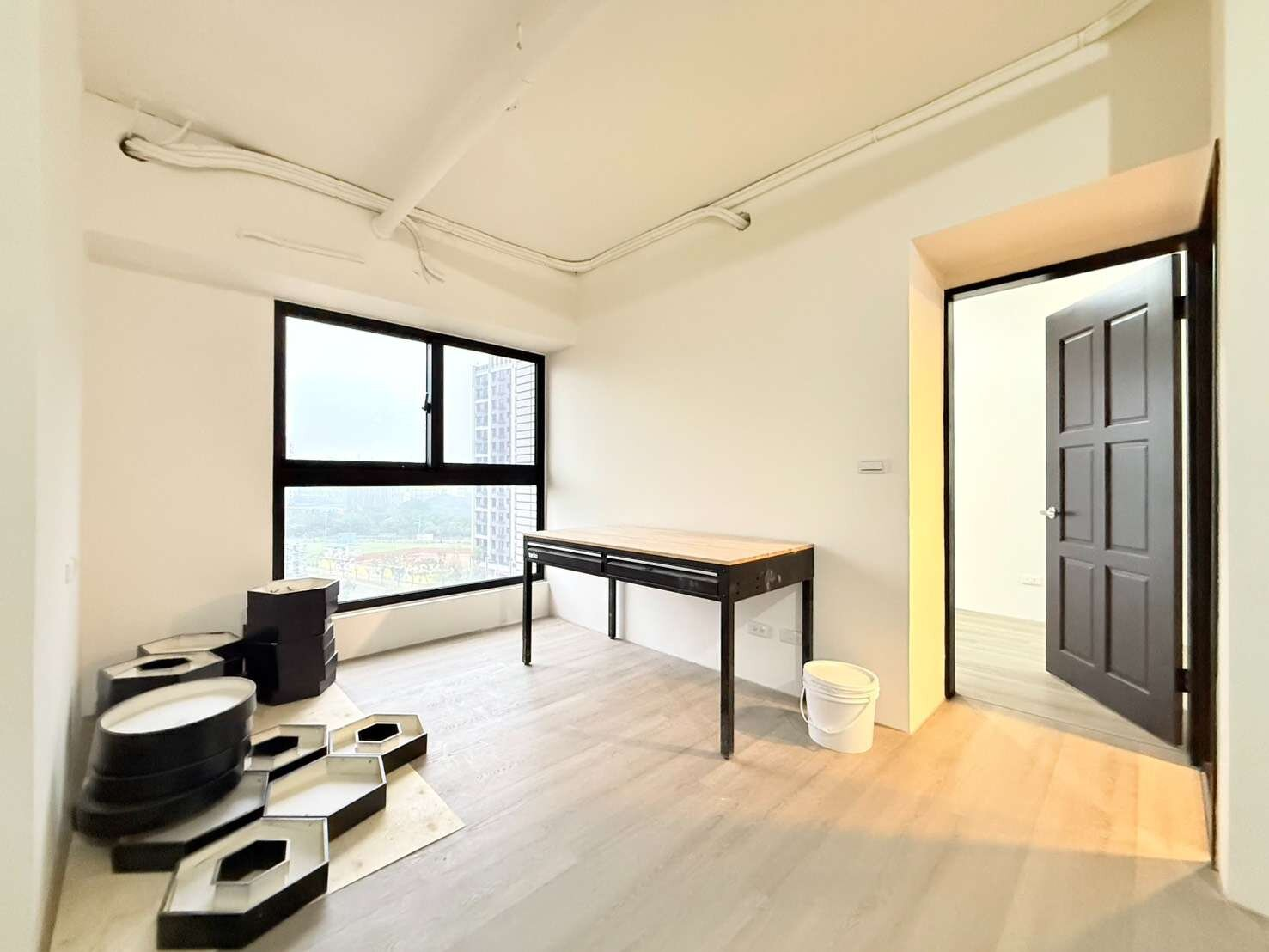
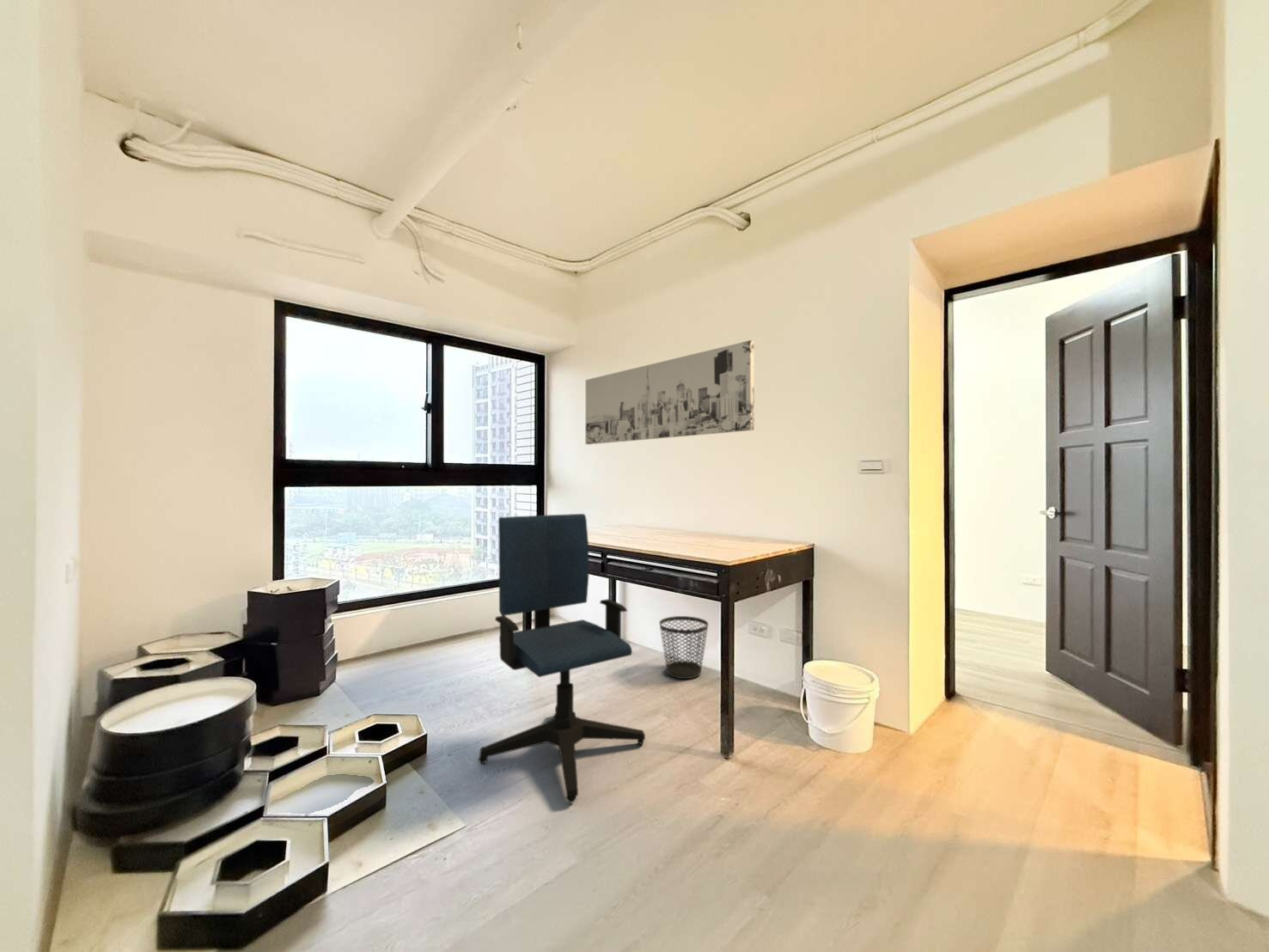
+ wall art (656, 400)
+ wastebasket (683, 647)
+ office chair (564, 635)
